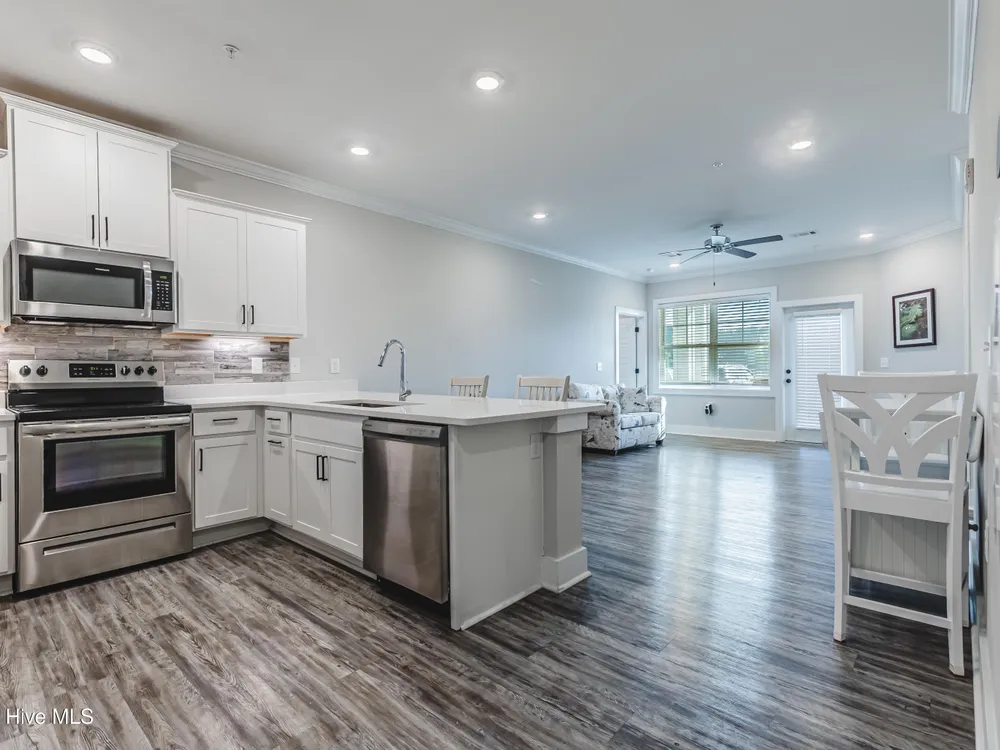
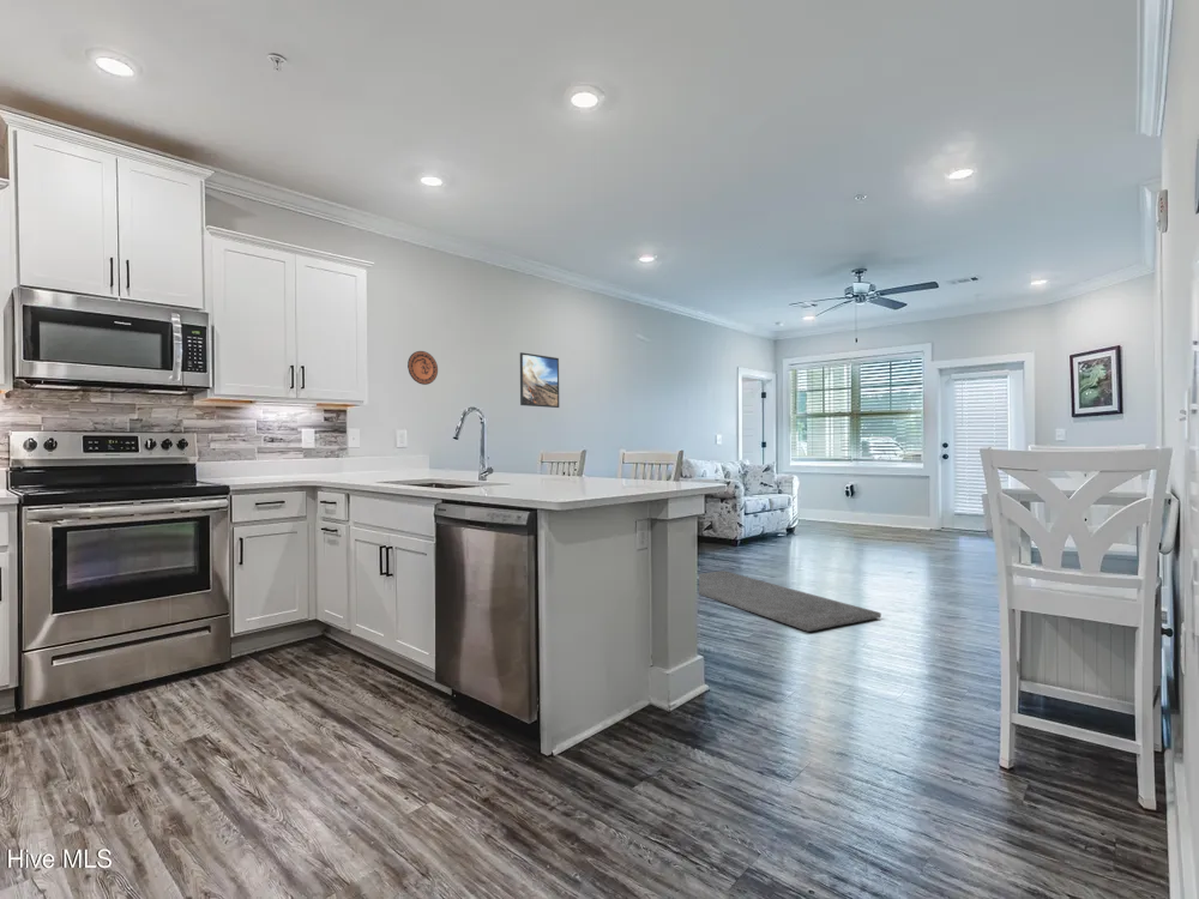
+ rug (758, 595)
+ decorative plate (422, 367)
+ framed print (540, 380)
